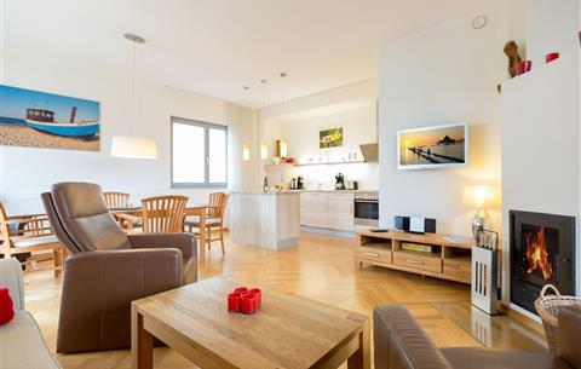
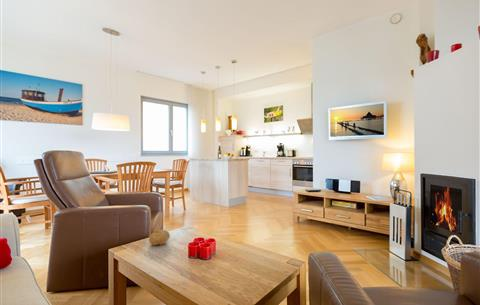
+ fruit (159, 236)
